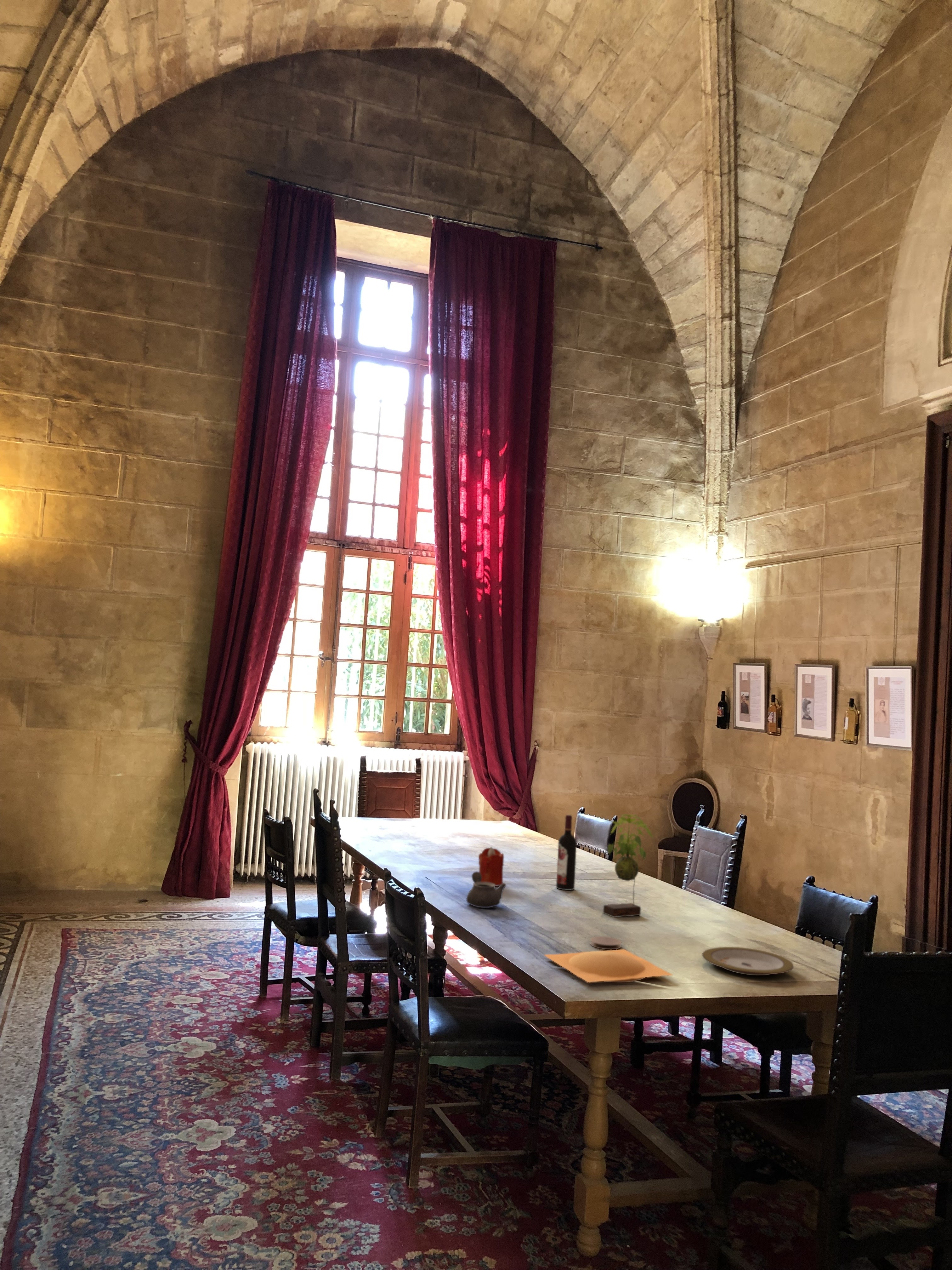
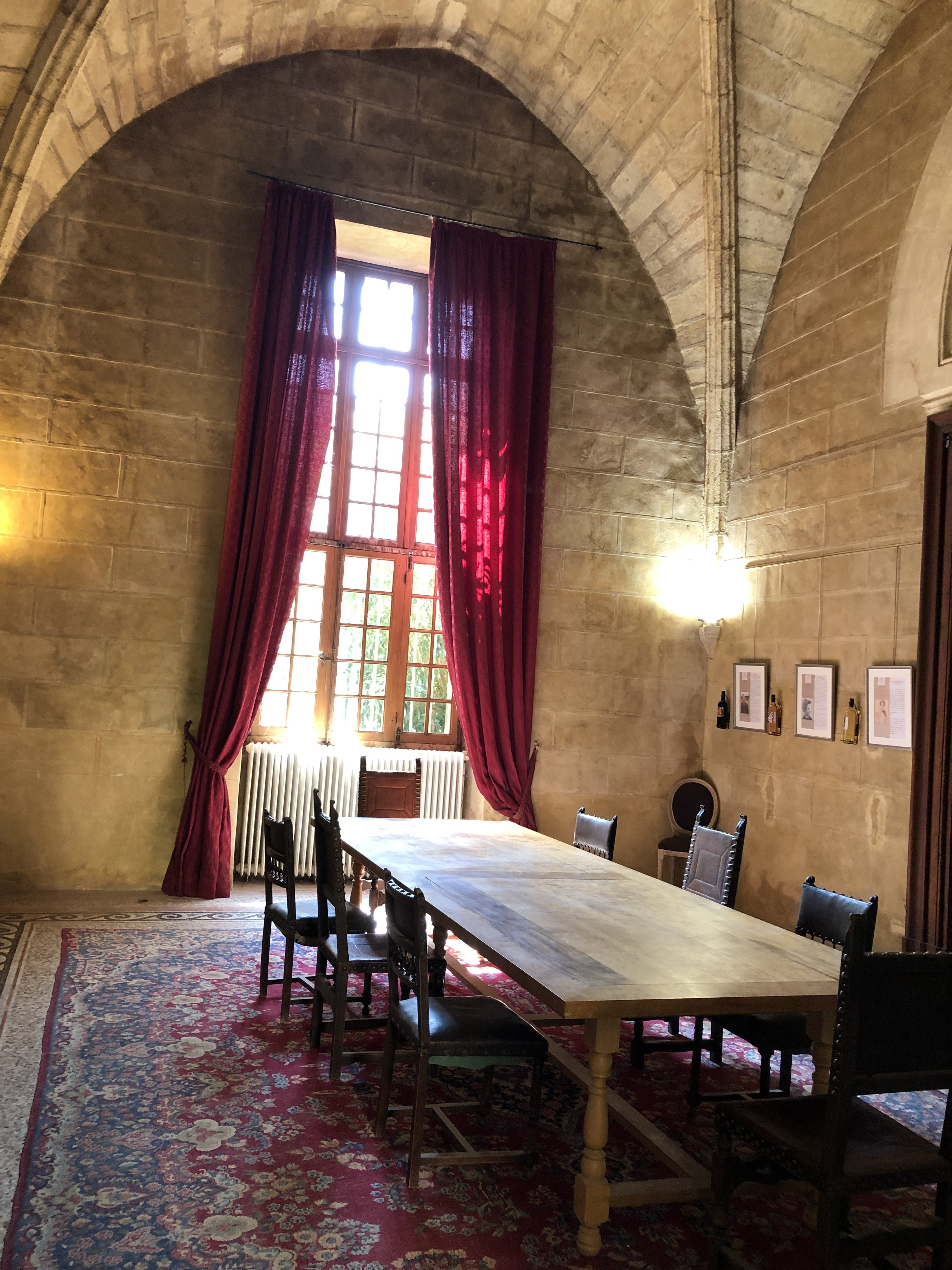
- candle (491, 865)
- teapot (484, 889)
- plate (747, 963)
- plate (607, 963)
- wine bottle (567, 851)
- coaster (605, 943)
- plant (627, 860)
